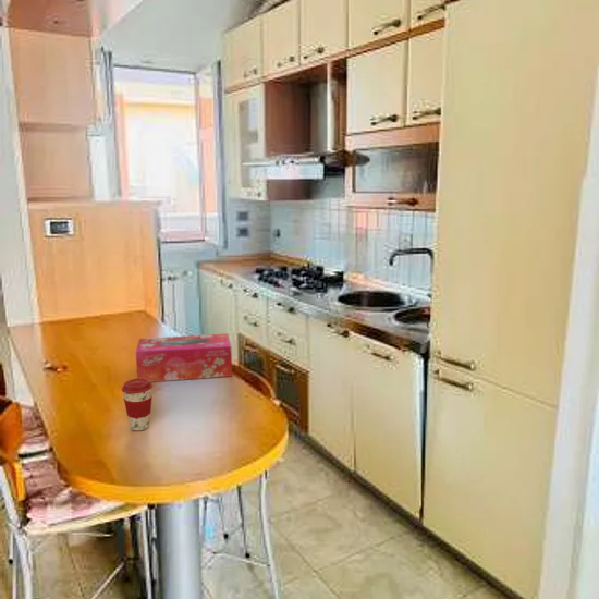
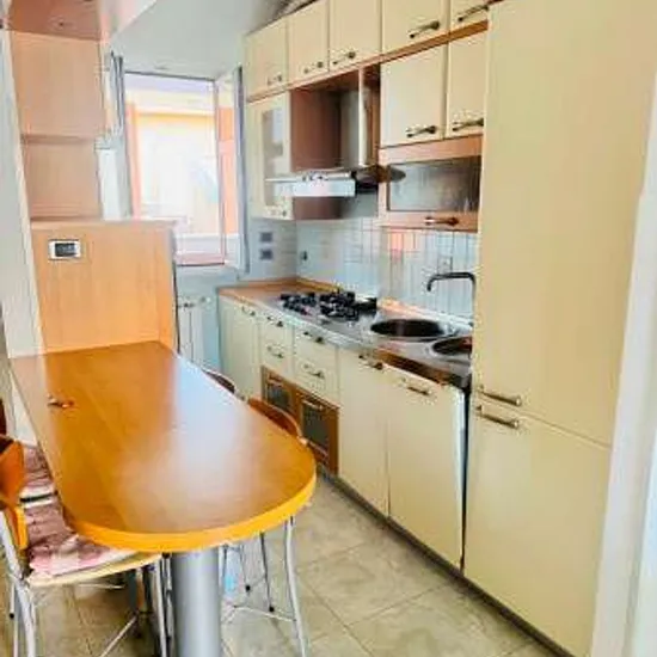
- tissue box (184, 356)
- coffee cup (138, 404)
